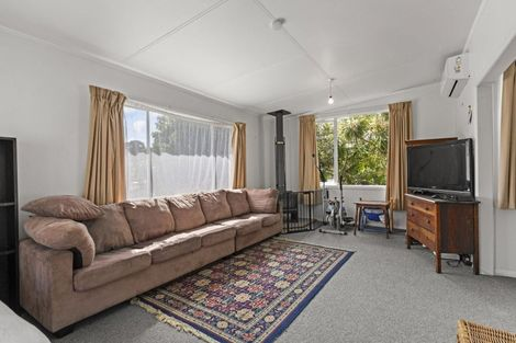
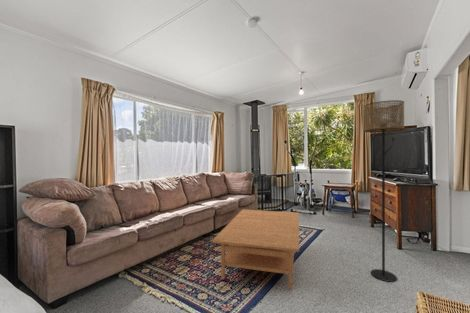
+ floor lamp (383, 190)
+ coffee table (263, 241)
